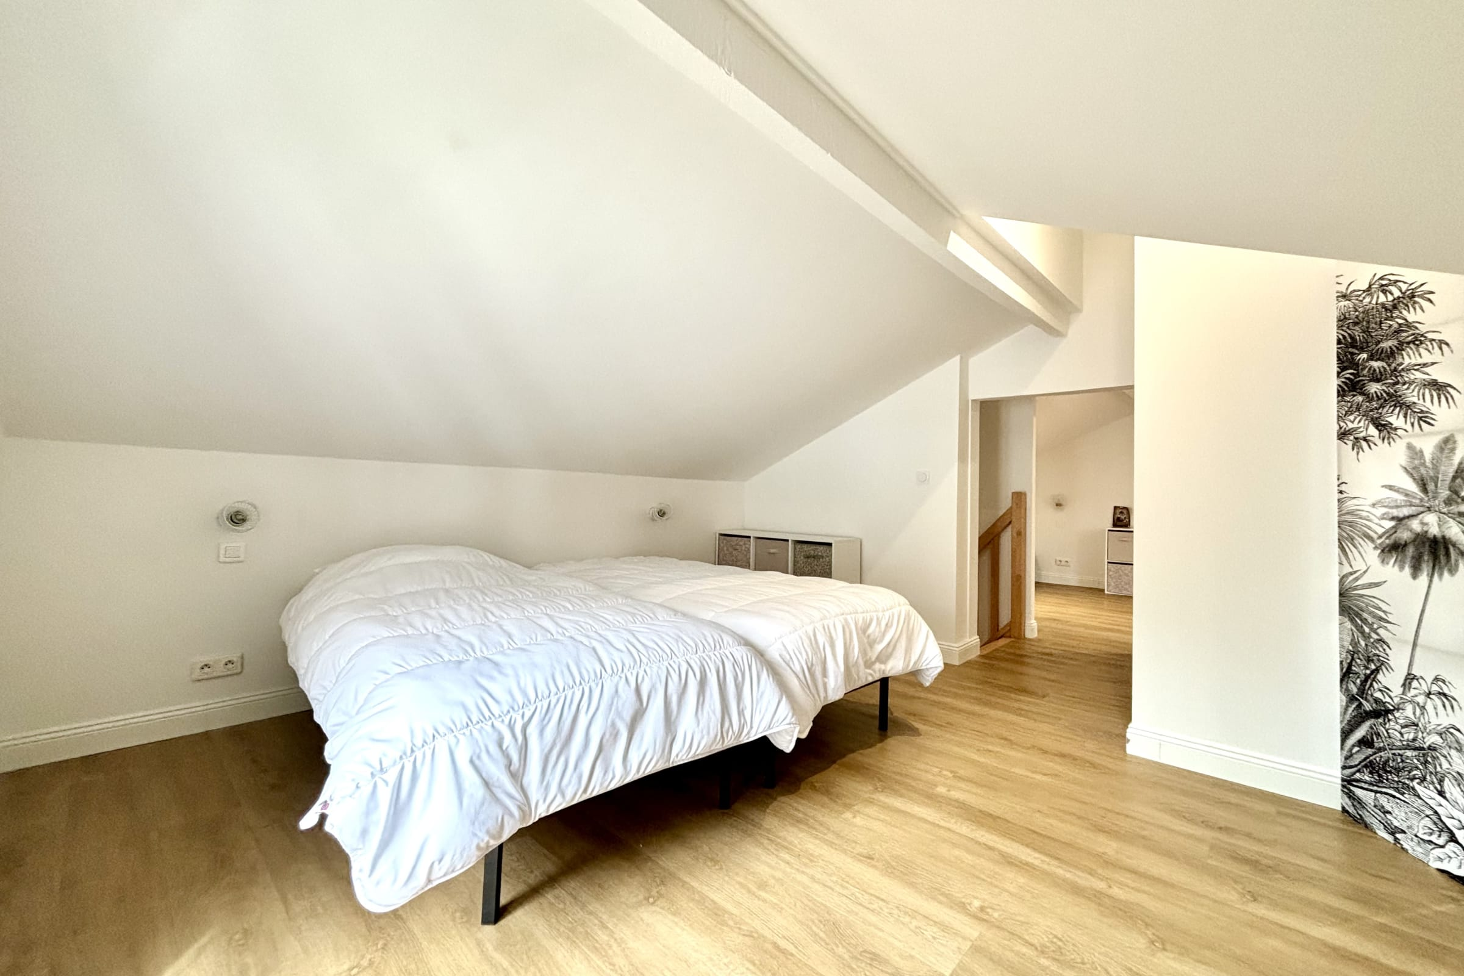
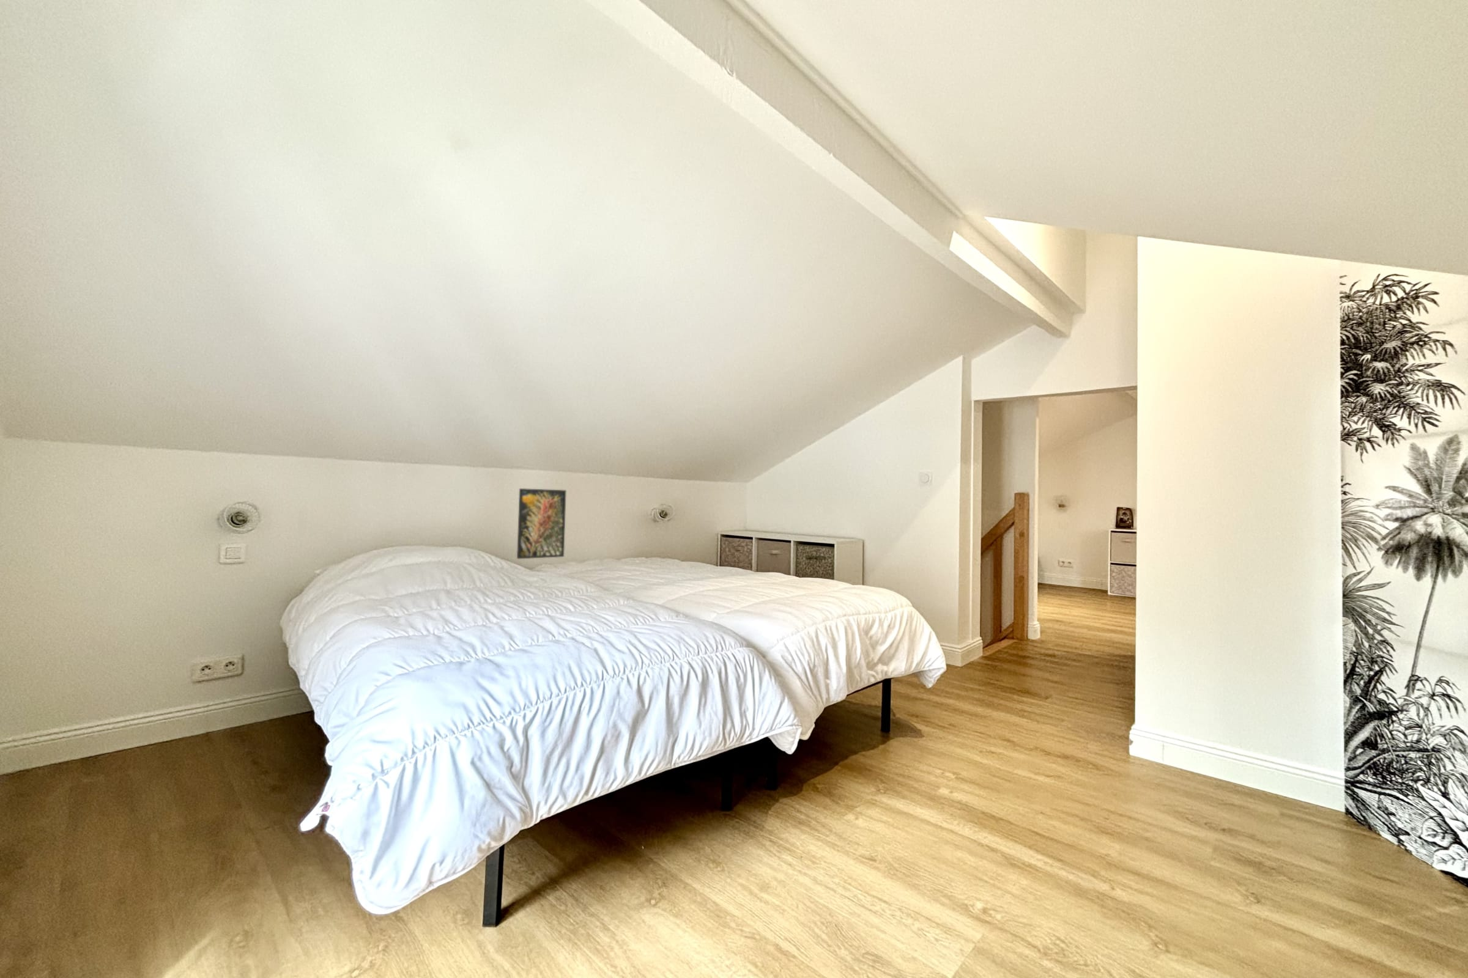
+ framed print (542, 523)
